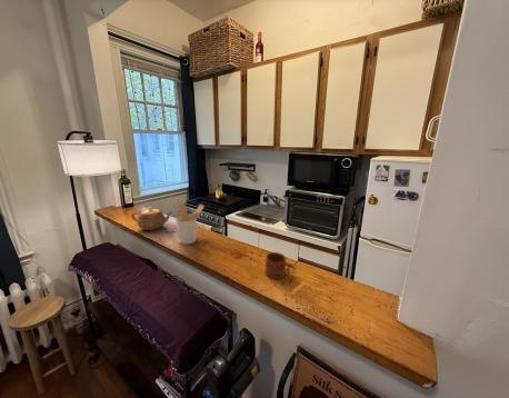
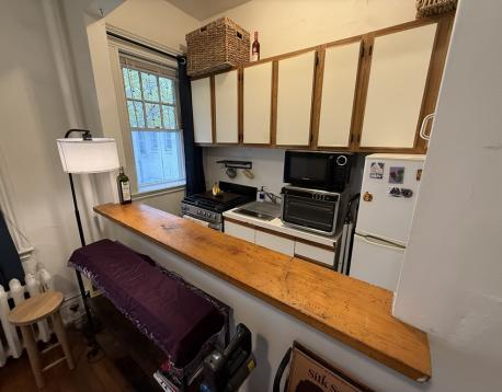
- teapot (152, 217)
- mug (279, 267)
- utensil holder (191, 222)
